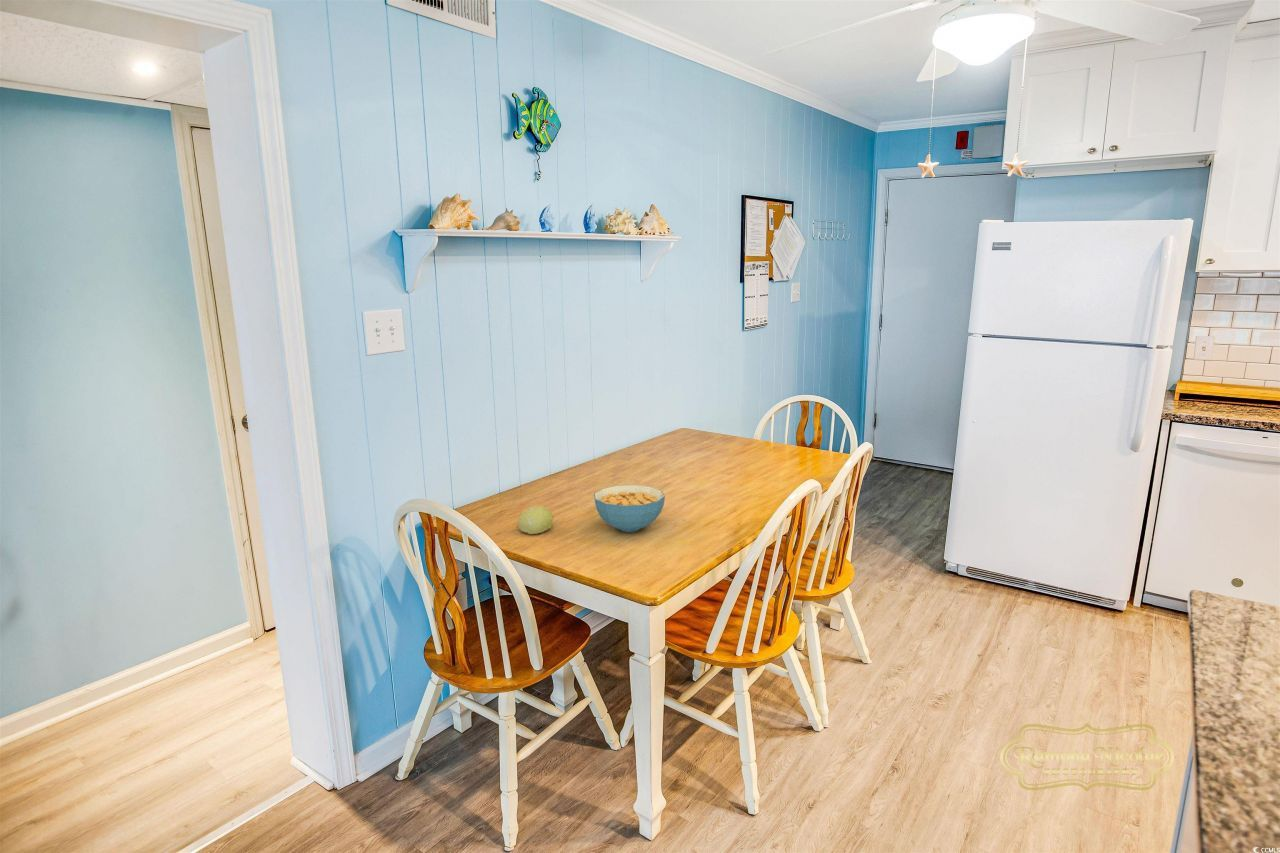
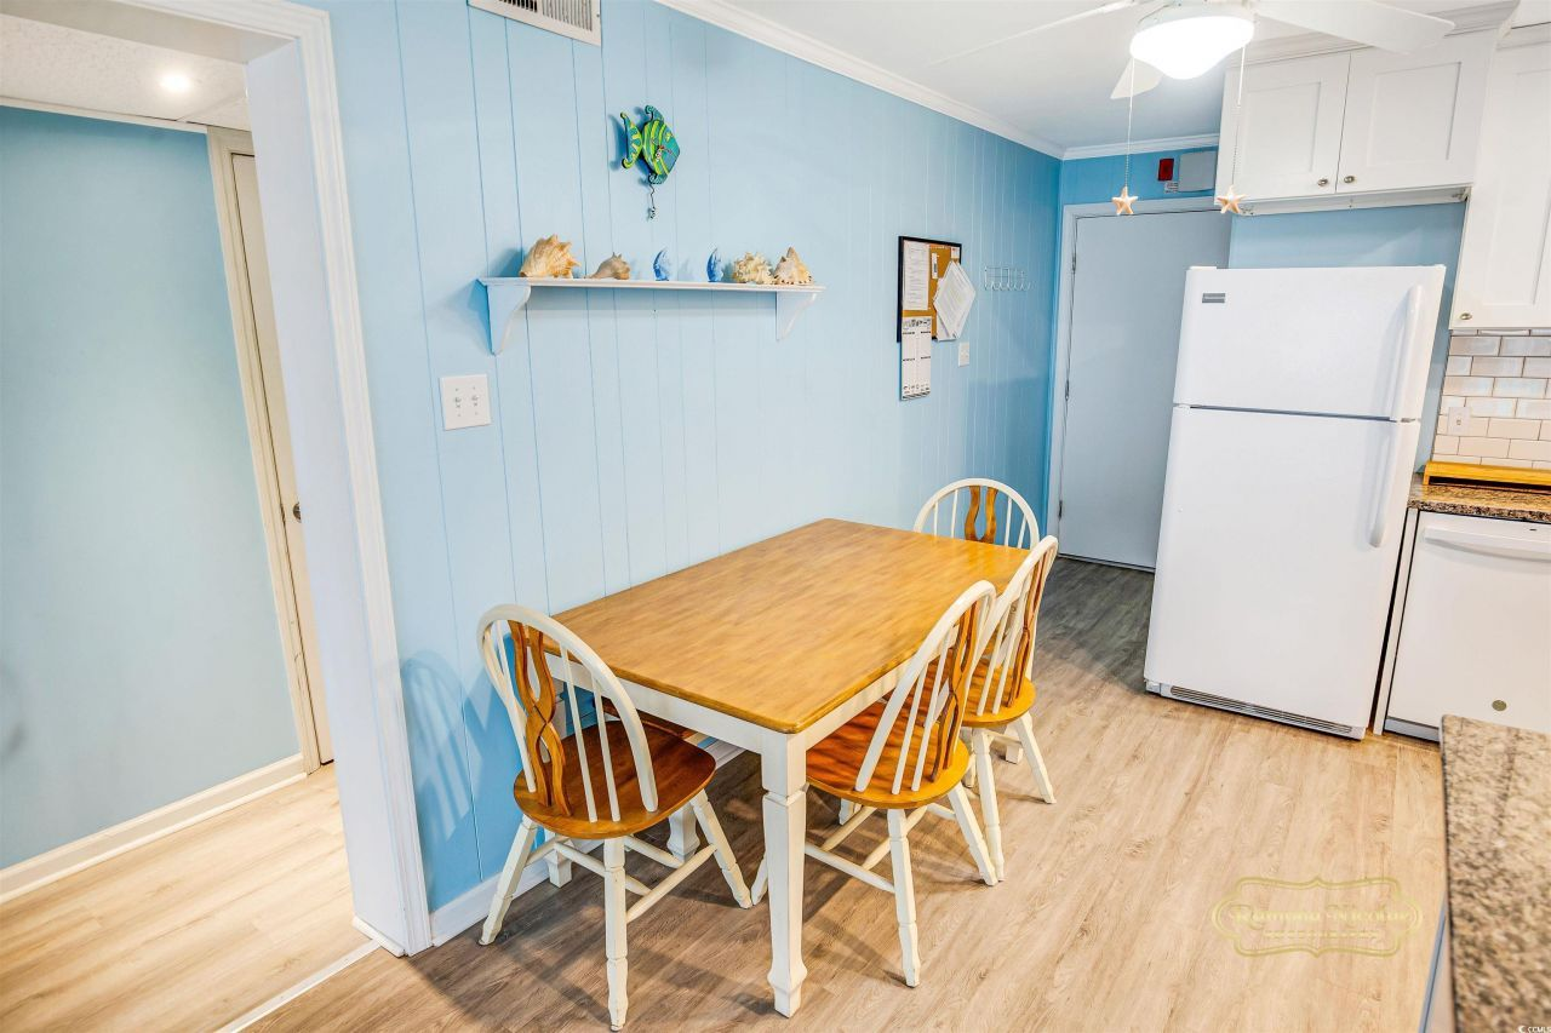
- fruit (535, 517)
- cereal bowl (629, 511)
